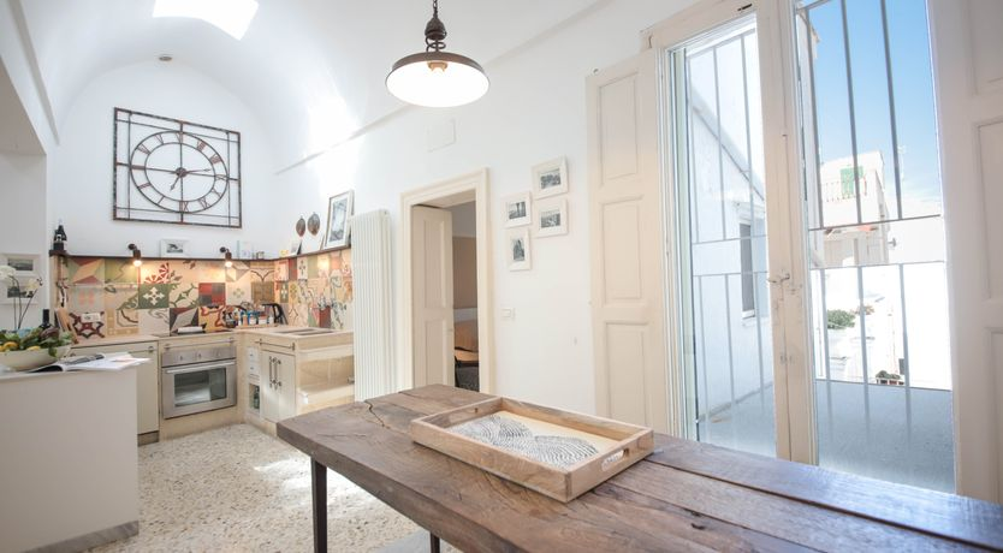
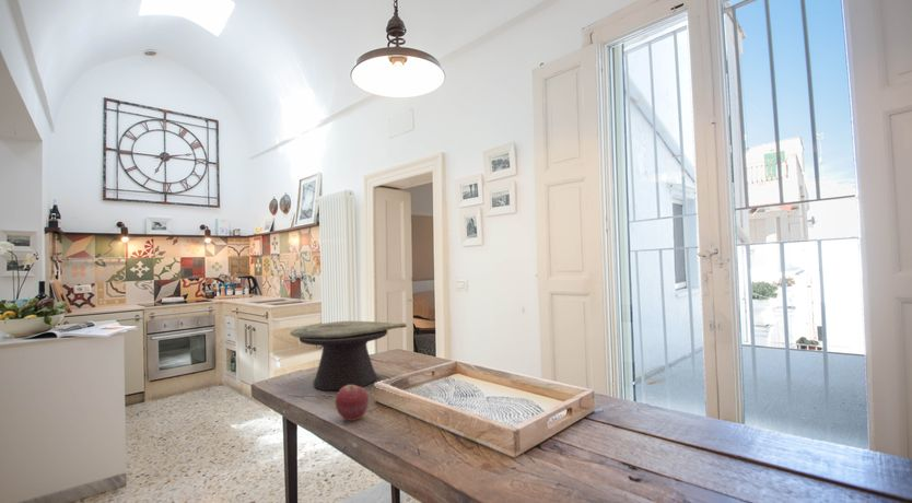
+ apple (352, 401)
+ decorative bowl (349, 352)
